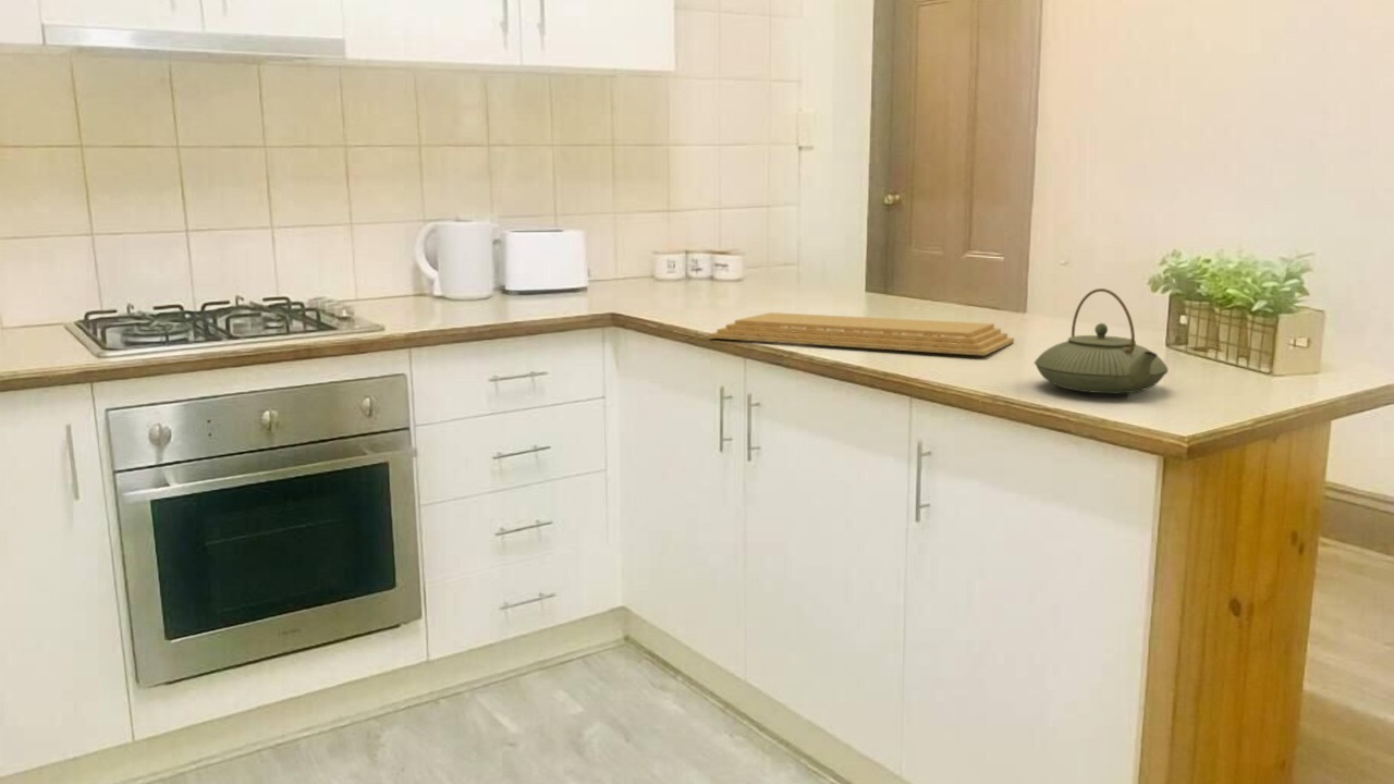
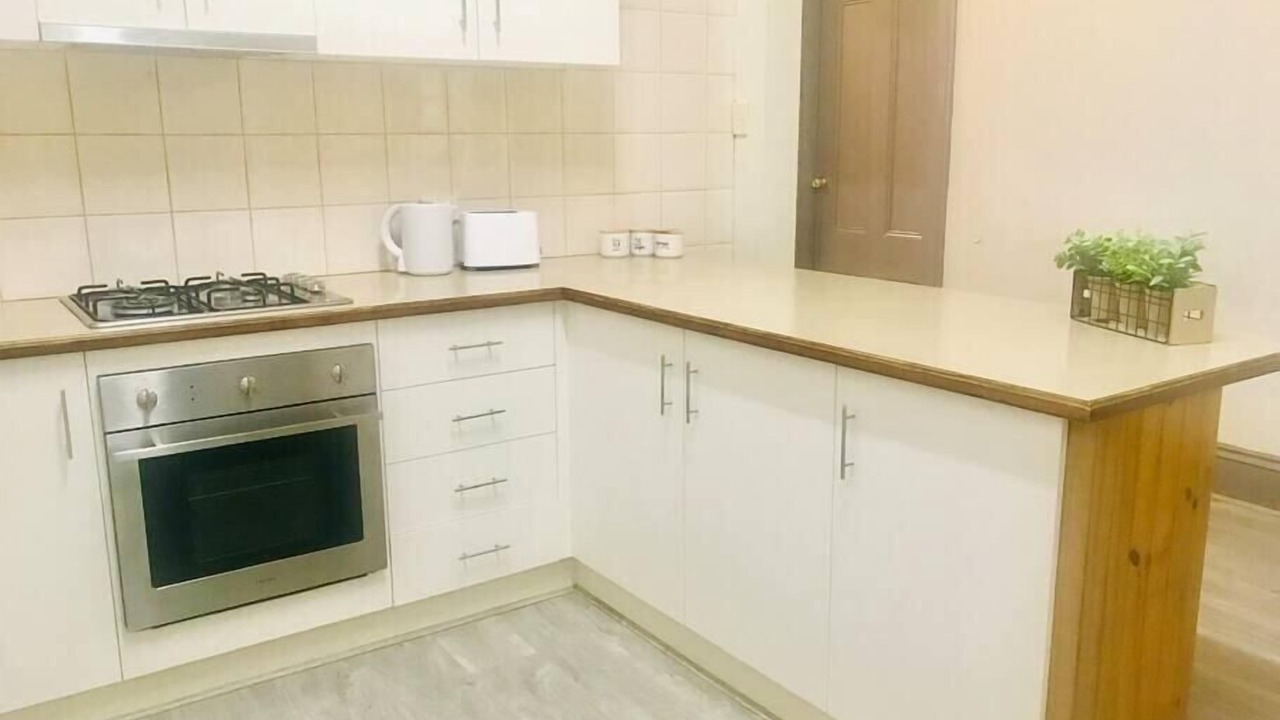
- teapot (1106, 340)
- cutting board (857, 331)
